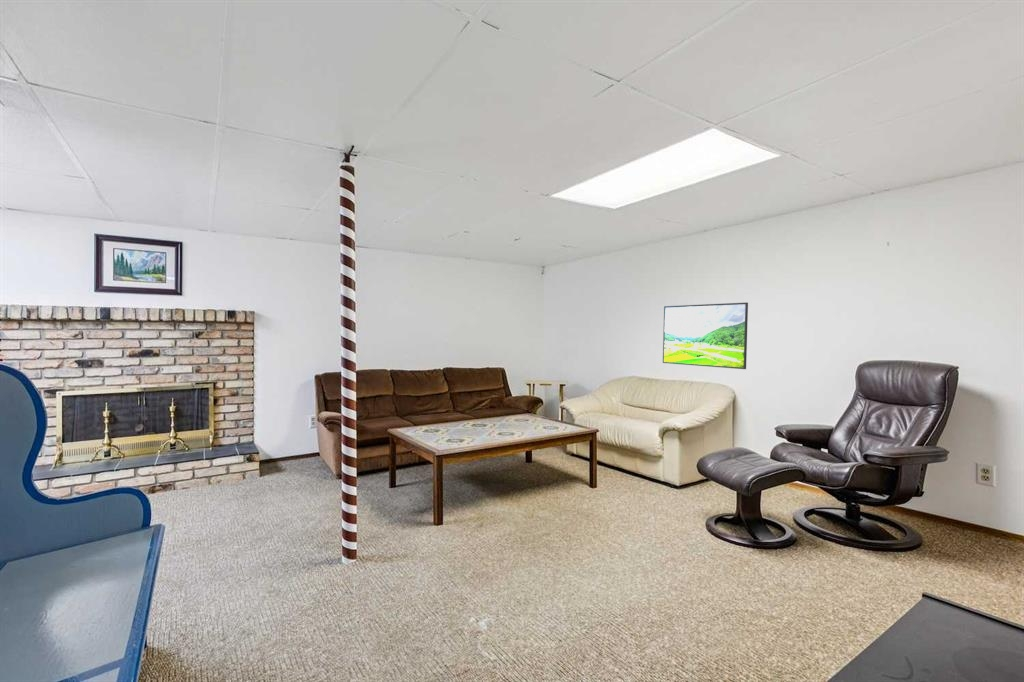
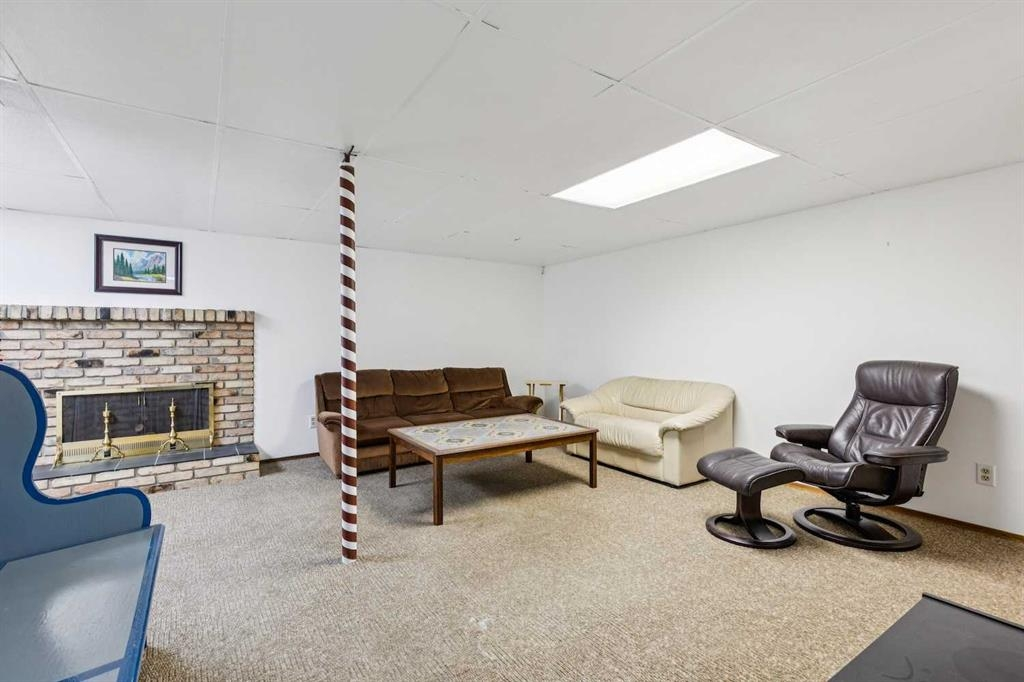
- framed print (701, 335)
